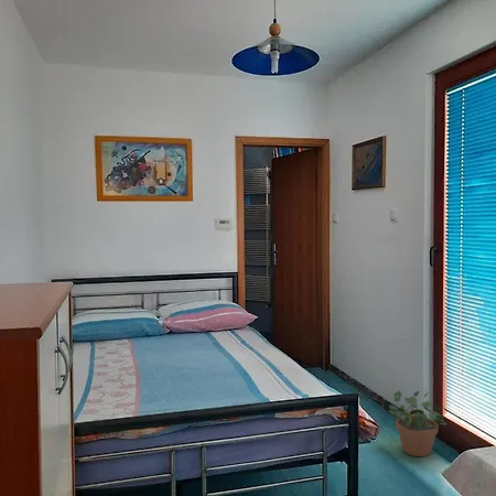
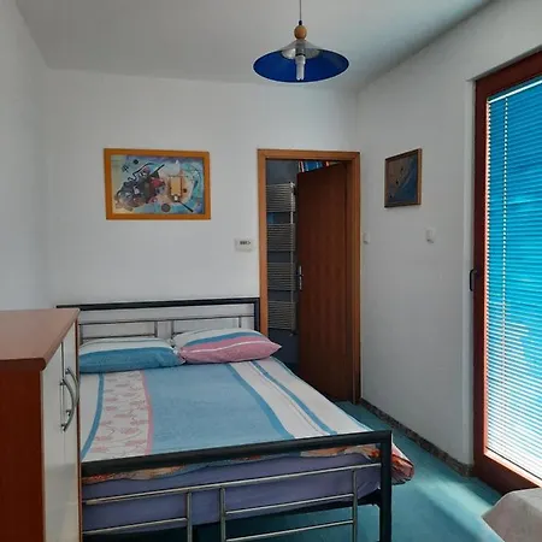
- potted plant (420, 424)
